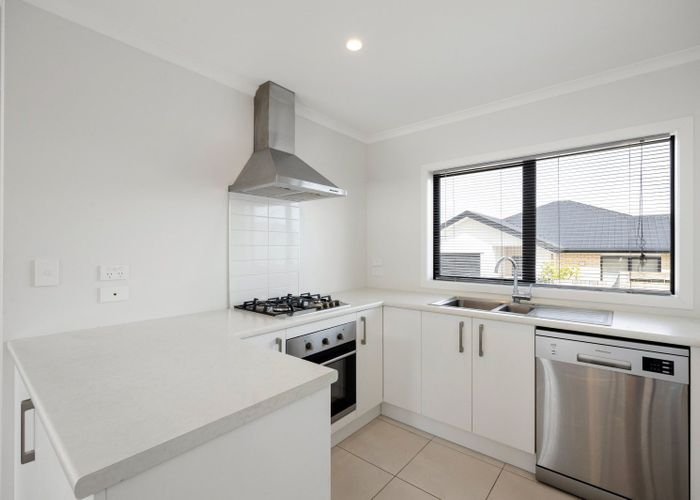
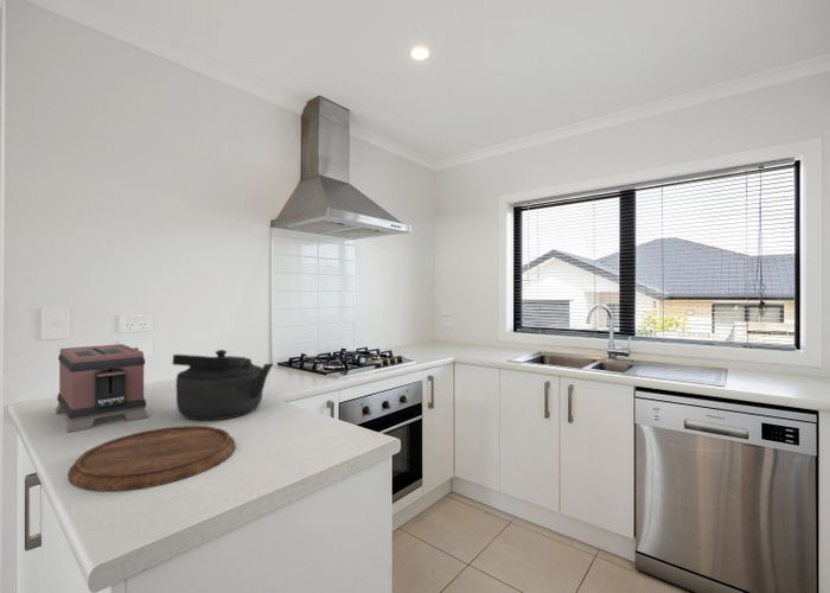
+ toaster (101, 382)
+ kettle (222, 381)
+ cutting board (159, 452)
